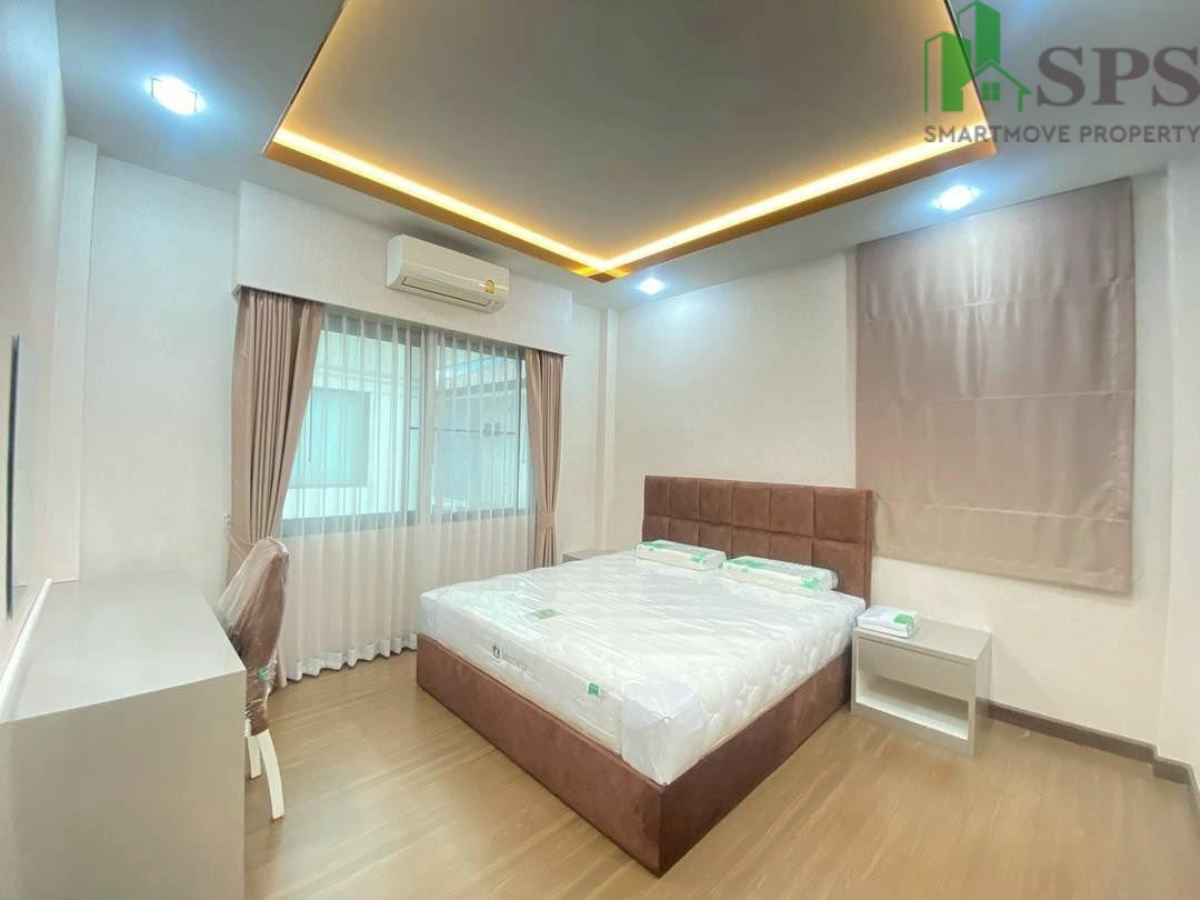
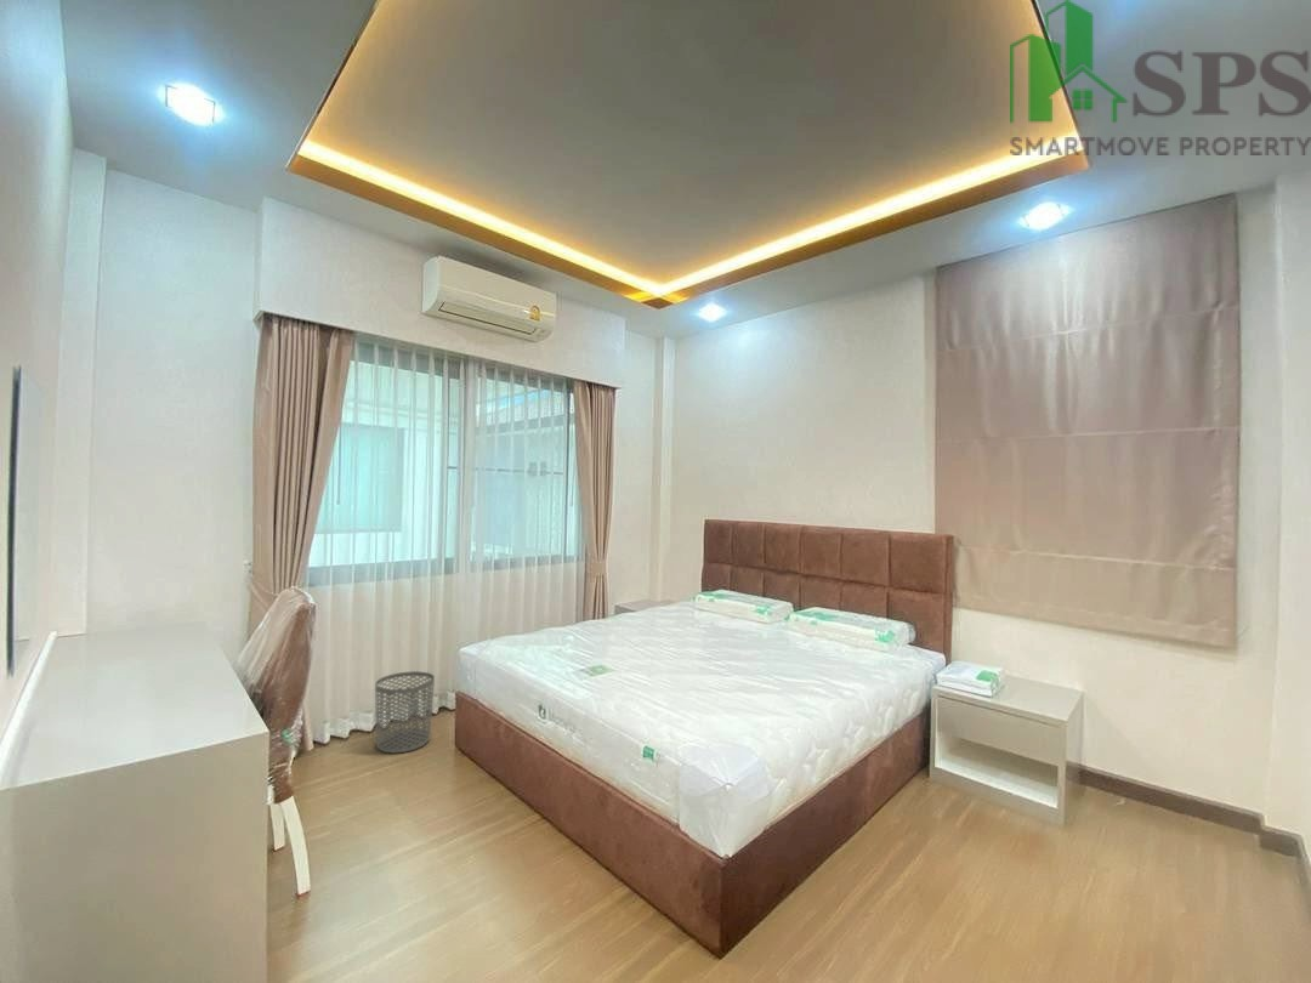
+ waste bin (404, 711)
